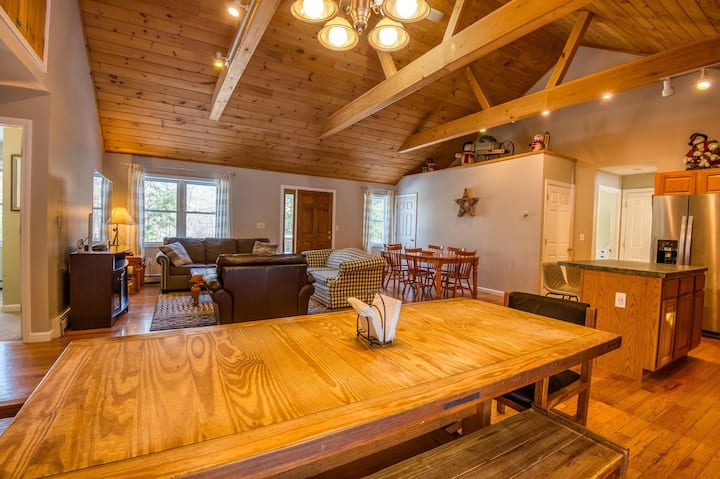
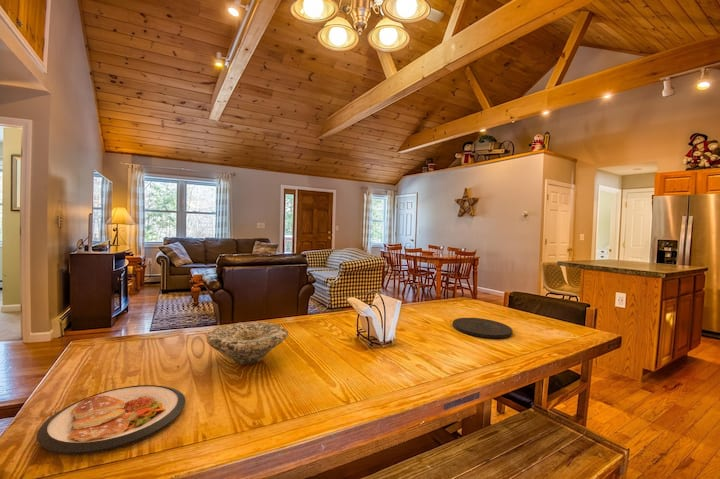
+ dish (118, 410)
+ bowl (248, 346)
+ plate (481, 325)
